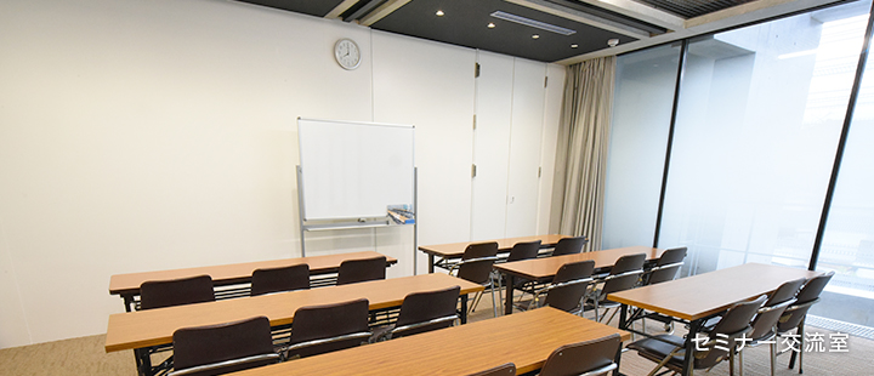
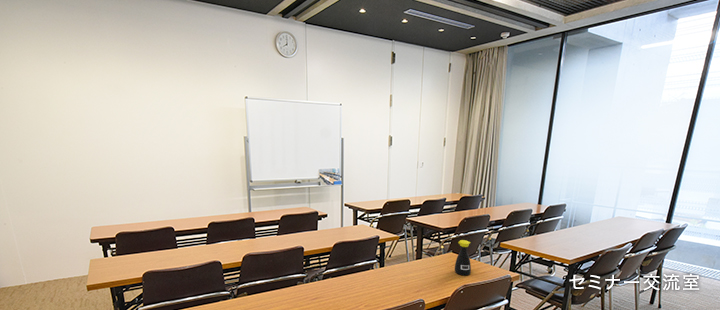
+ bottle (463, 257)
